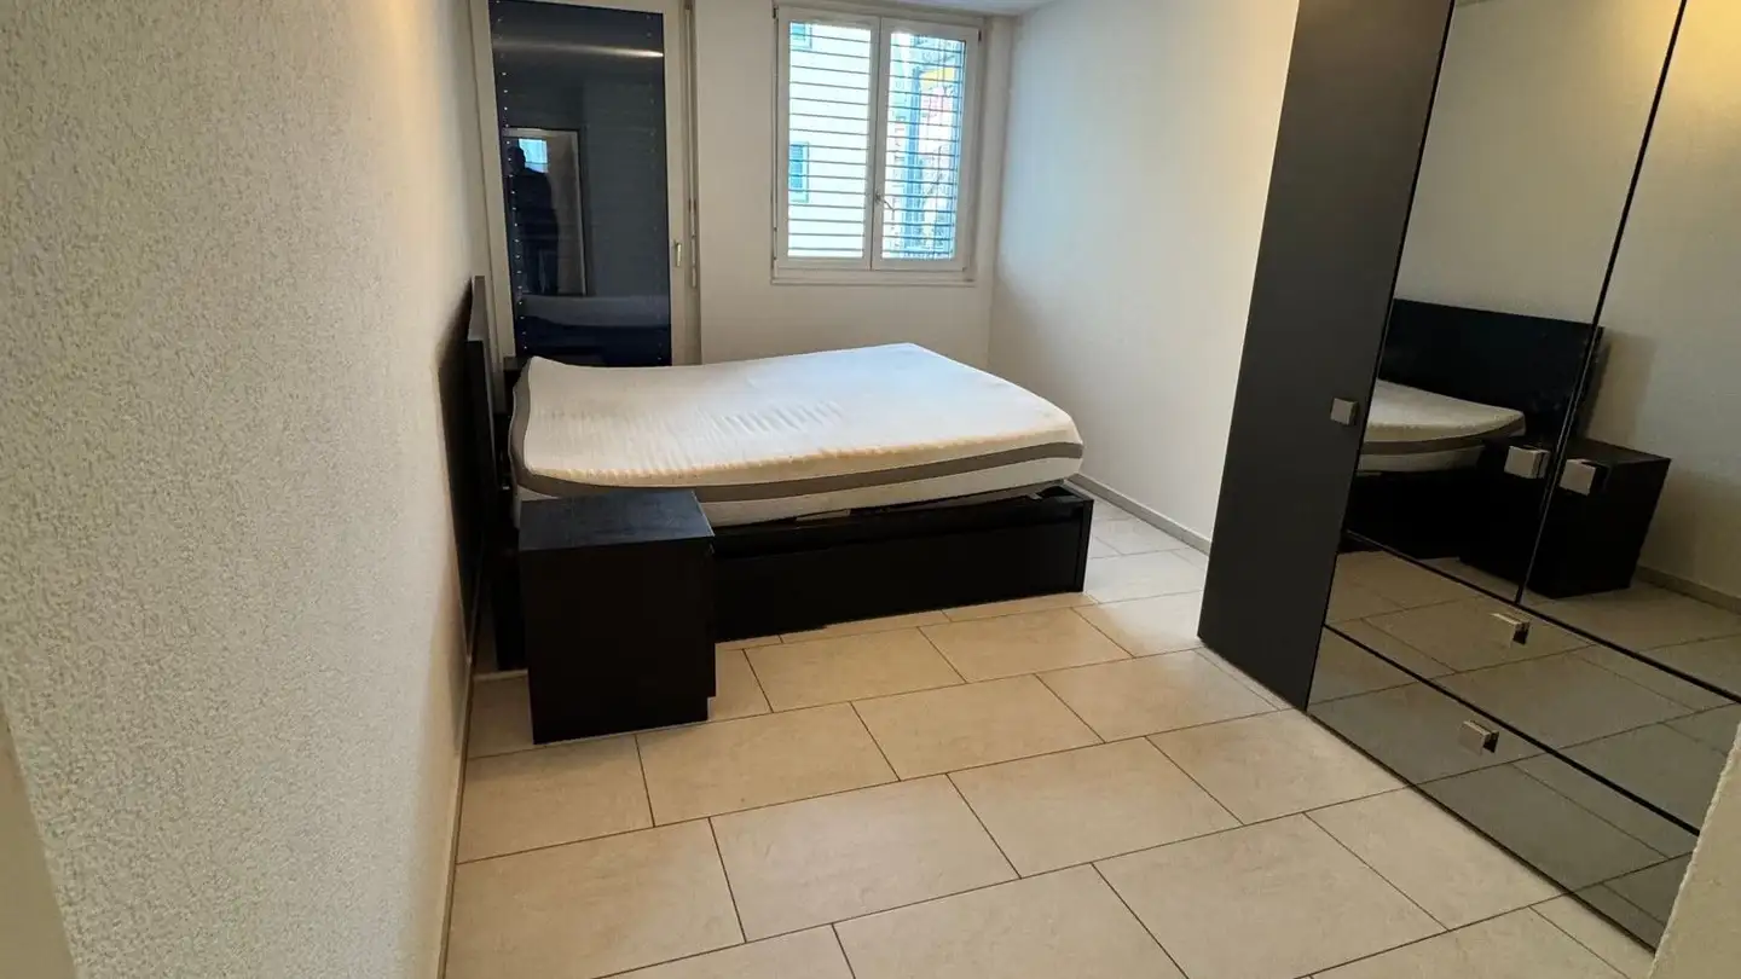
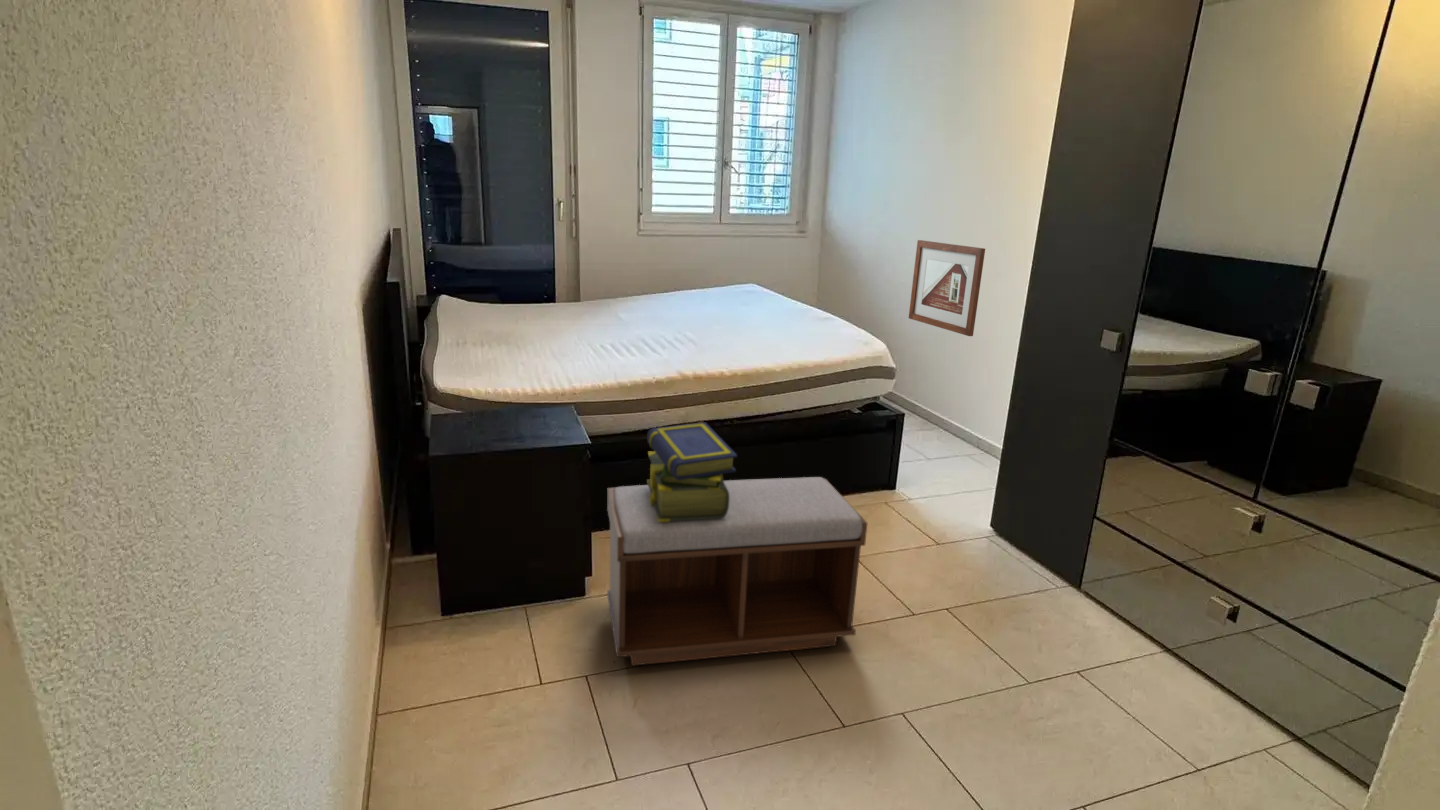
+ bench (730, 564)
+ picture frame (944, 286)
+ stack of books (690, 469)
